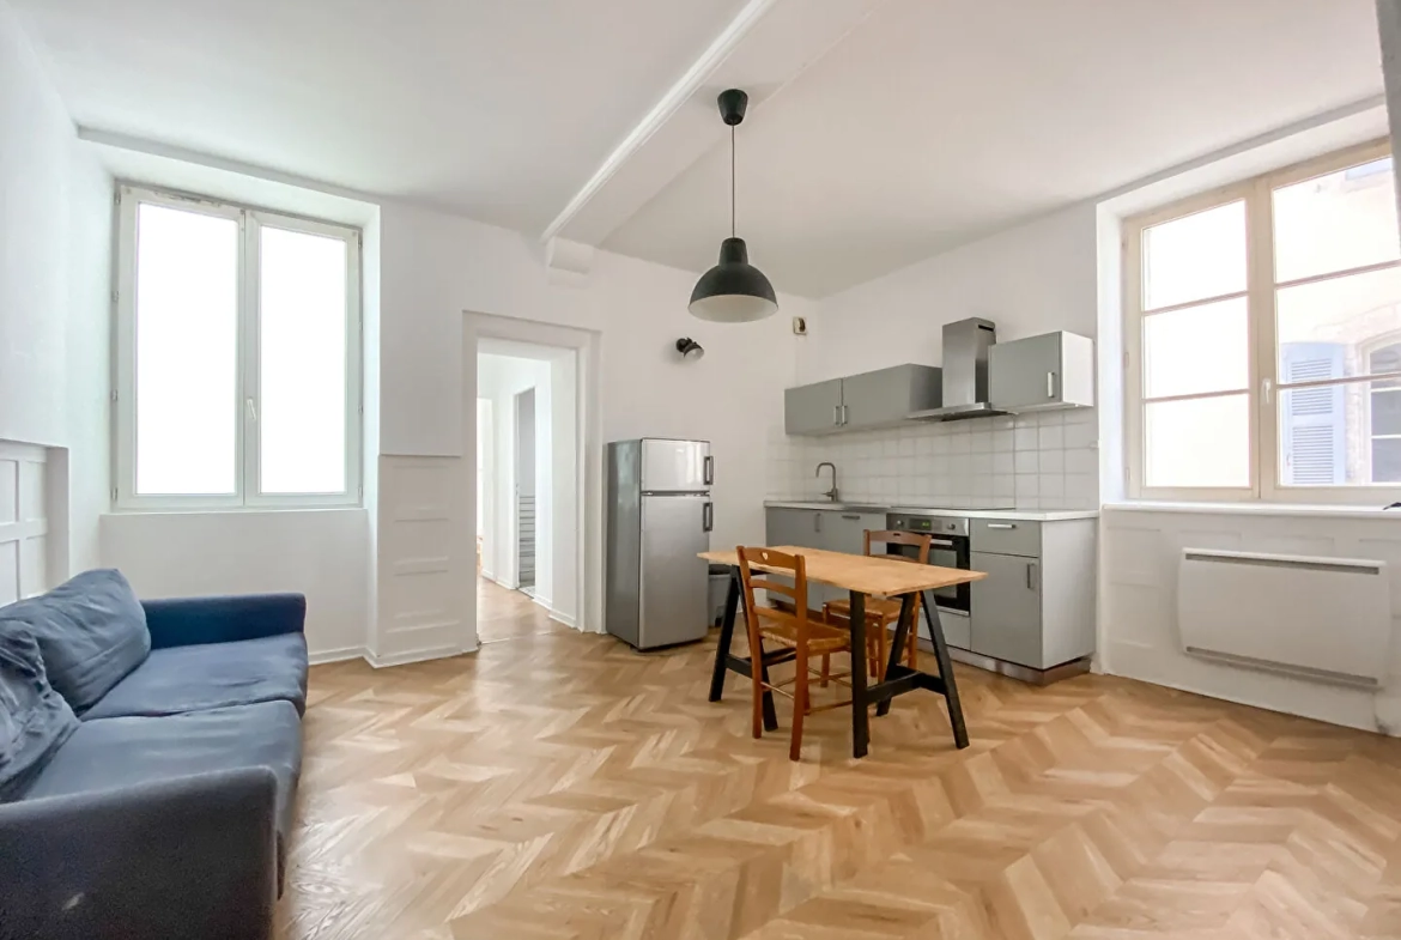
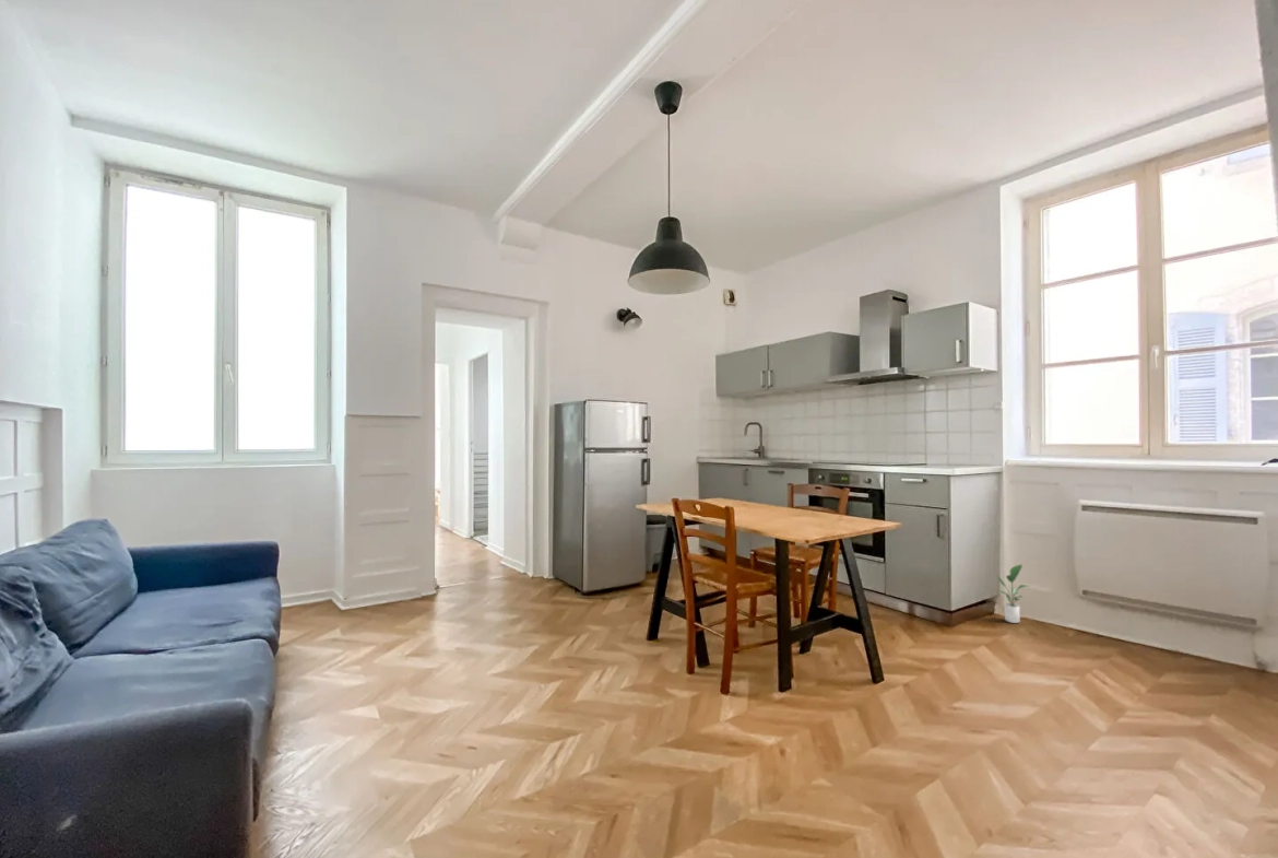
+ potted plant (1009, 593)
